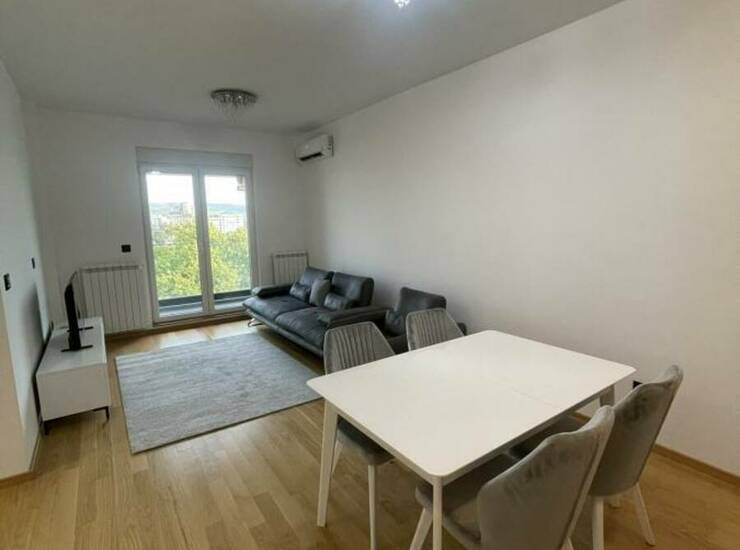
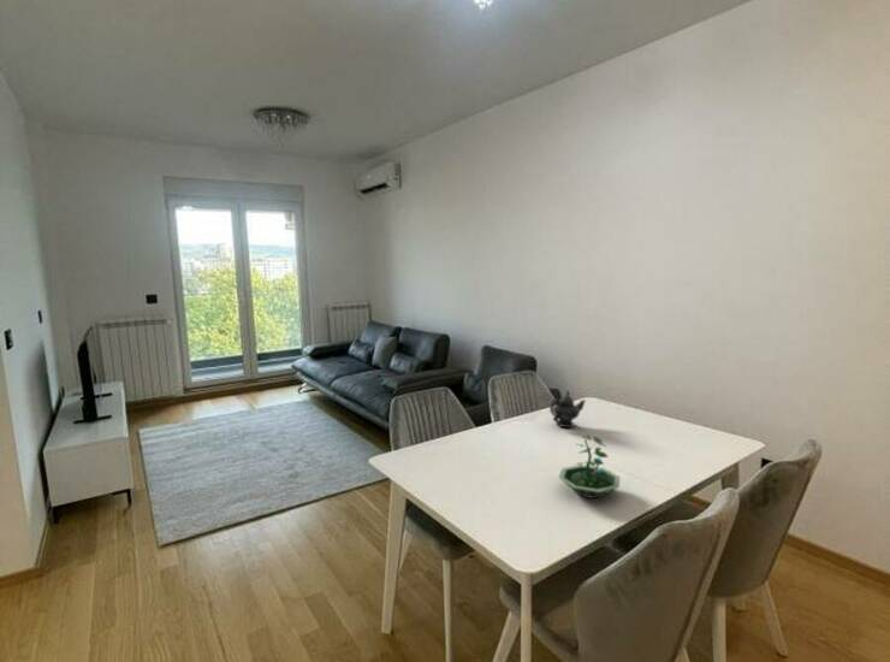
+ teapot (566, 407)
+ terrarium (592, 447)
